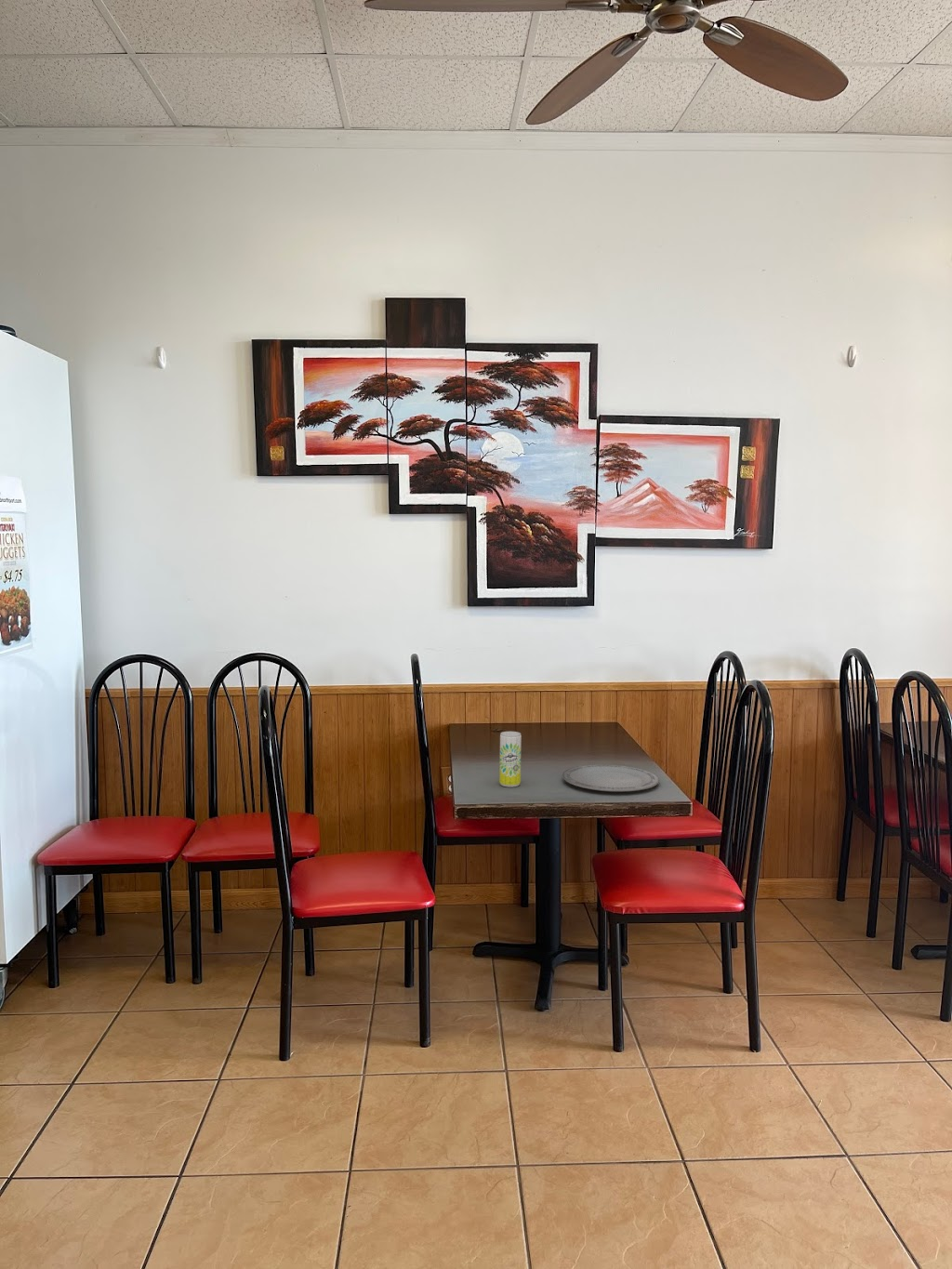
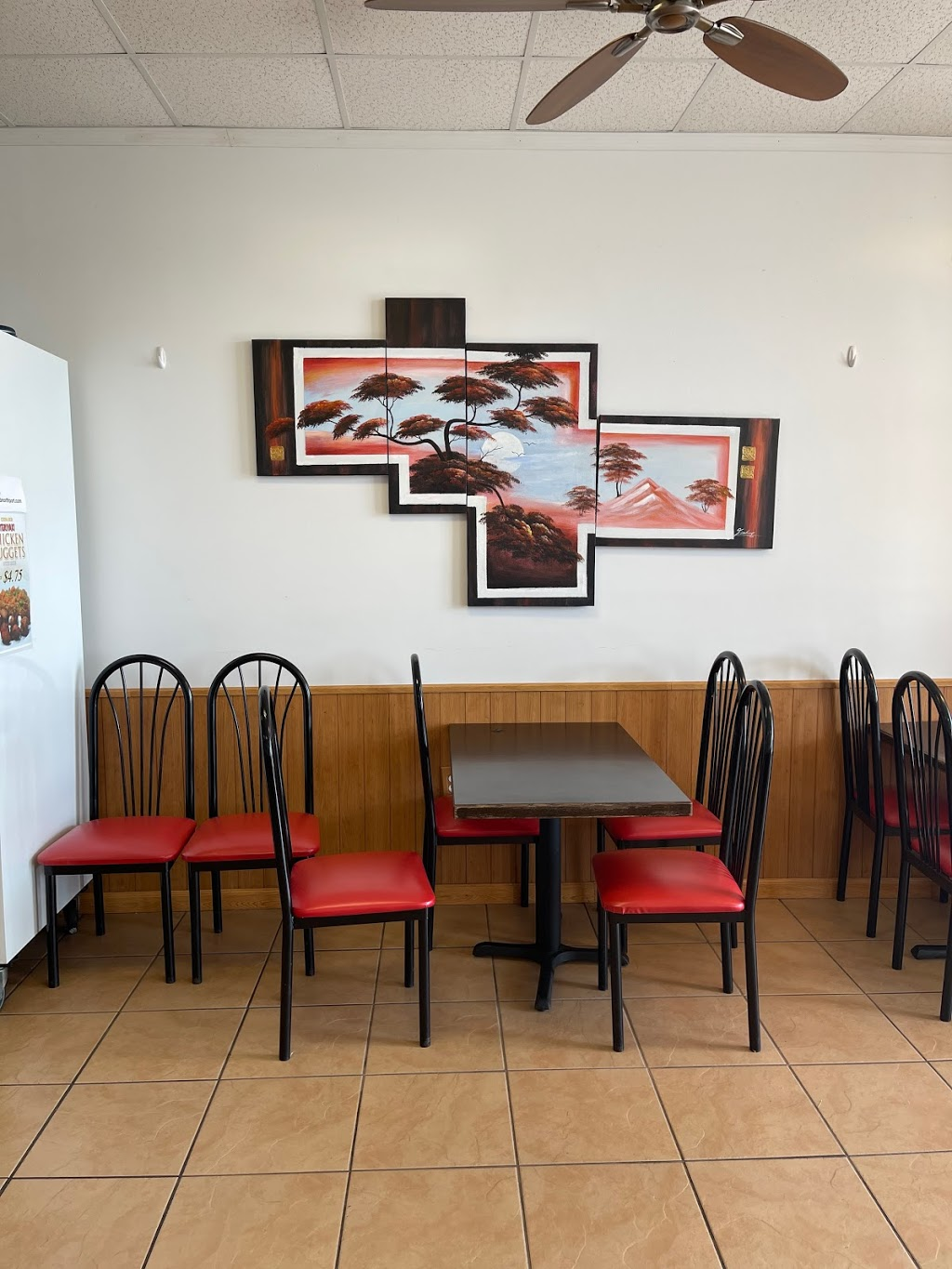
- plate (610, 779)
- beverage can (509, 759)
